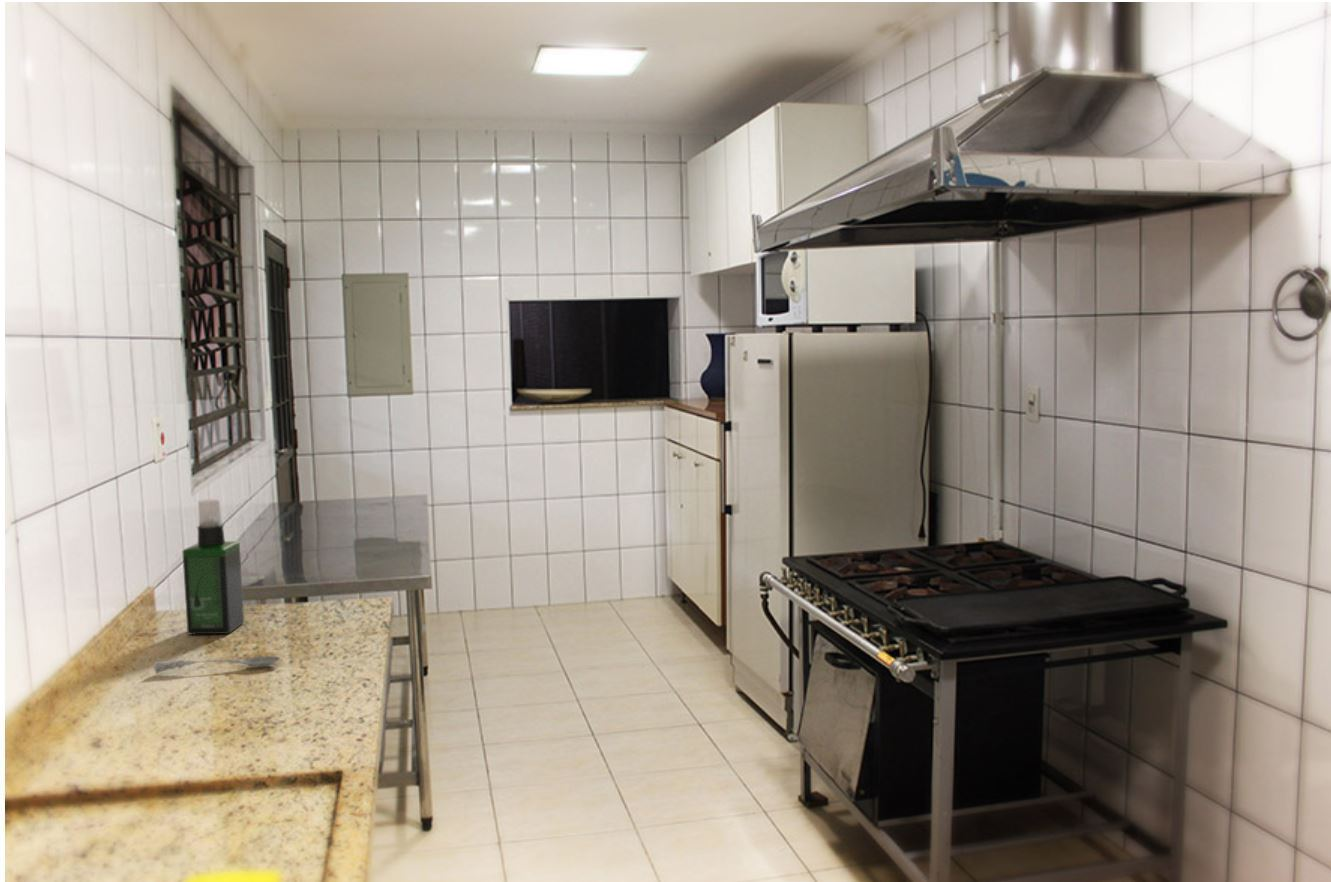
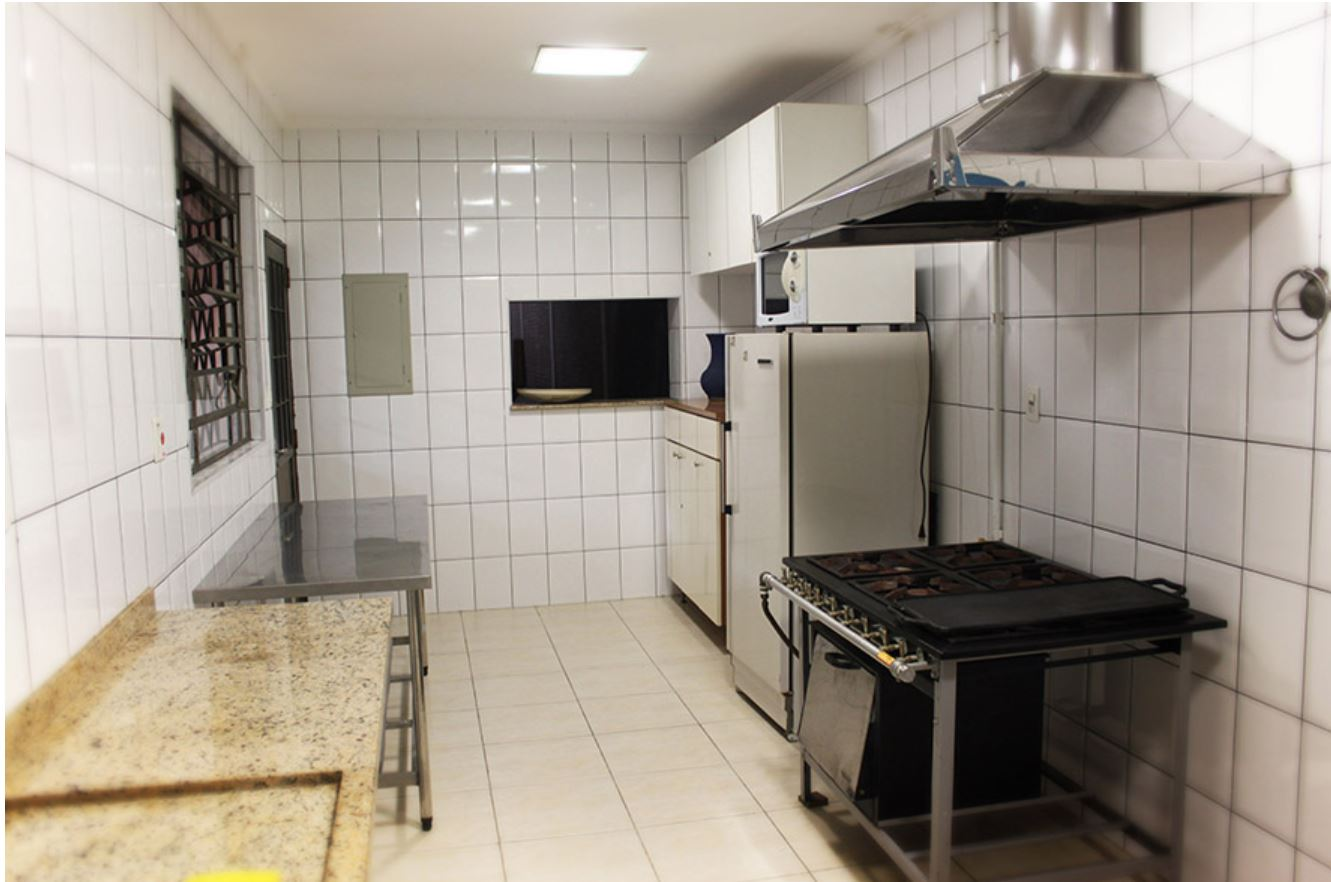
- spray bottle (212, 564)
- soupspoon (218, 661)
